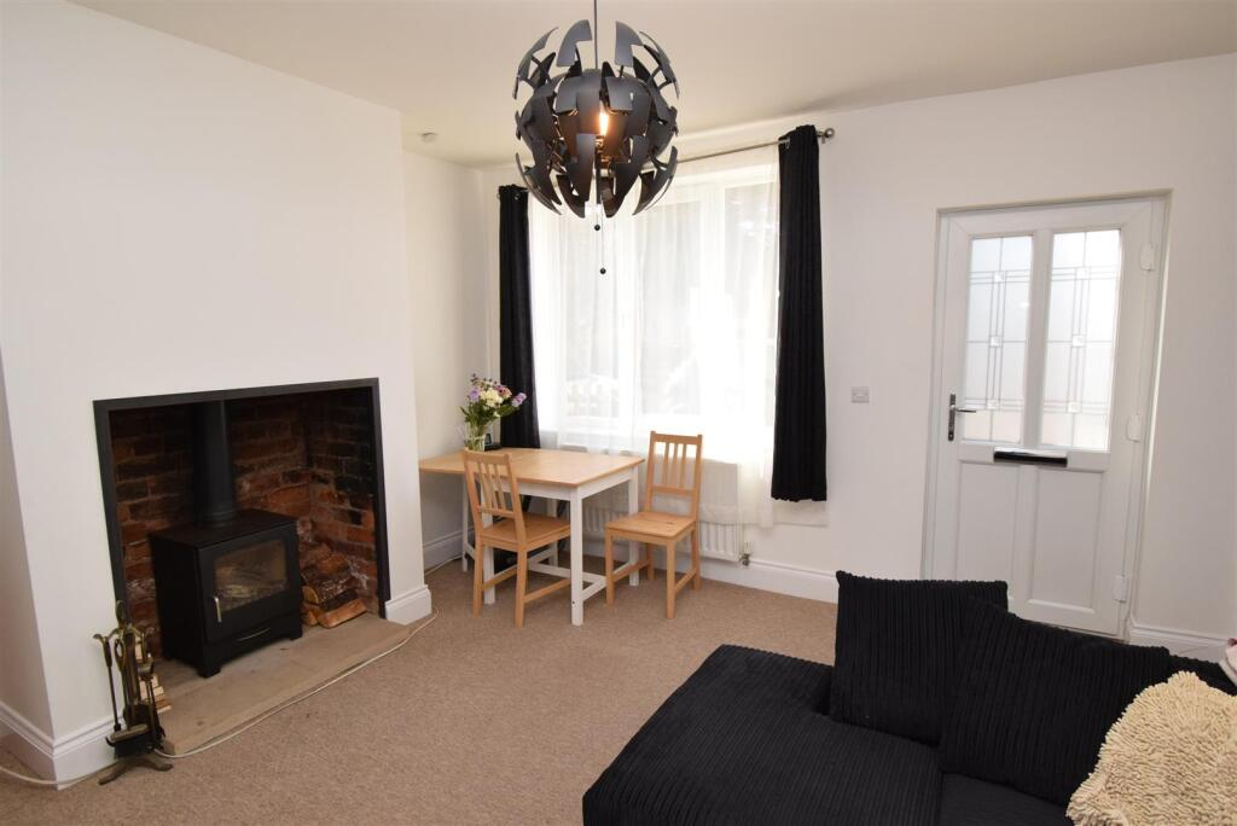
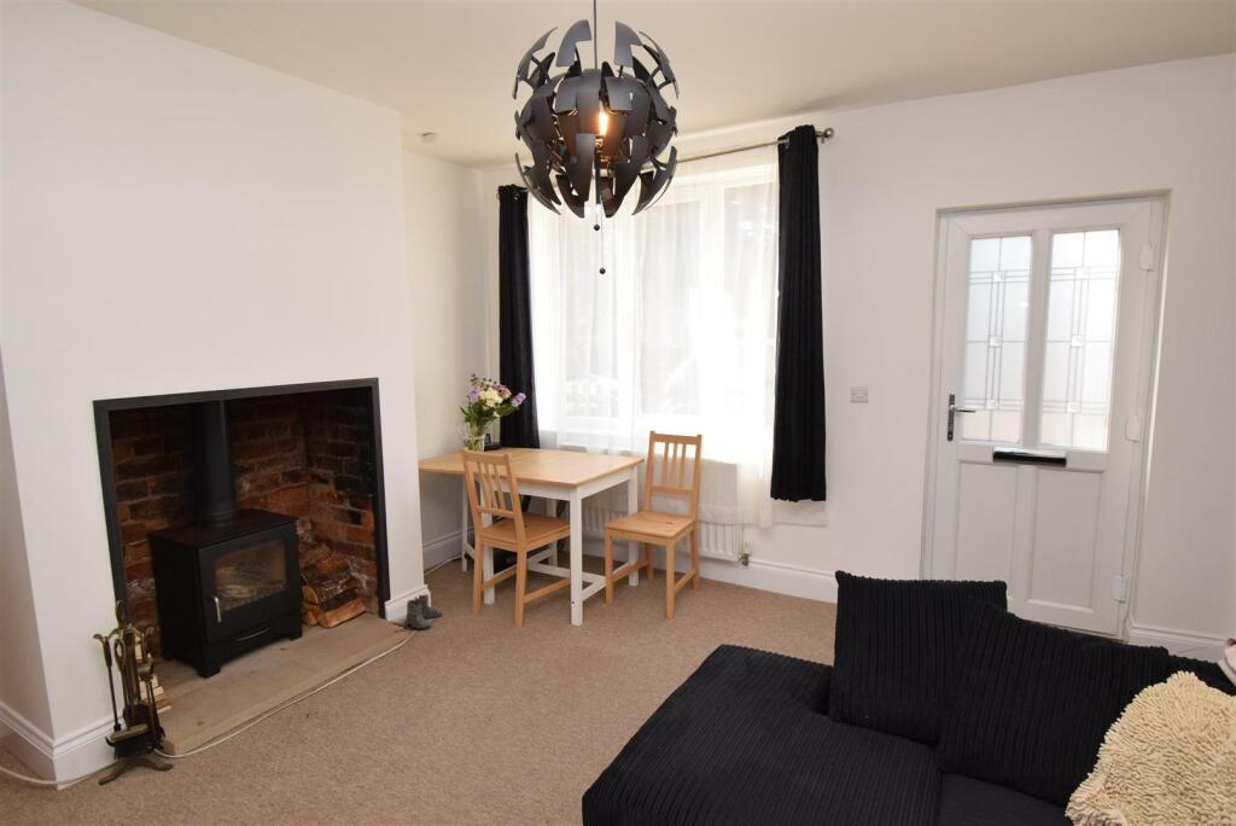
+ boots (422, 610)
